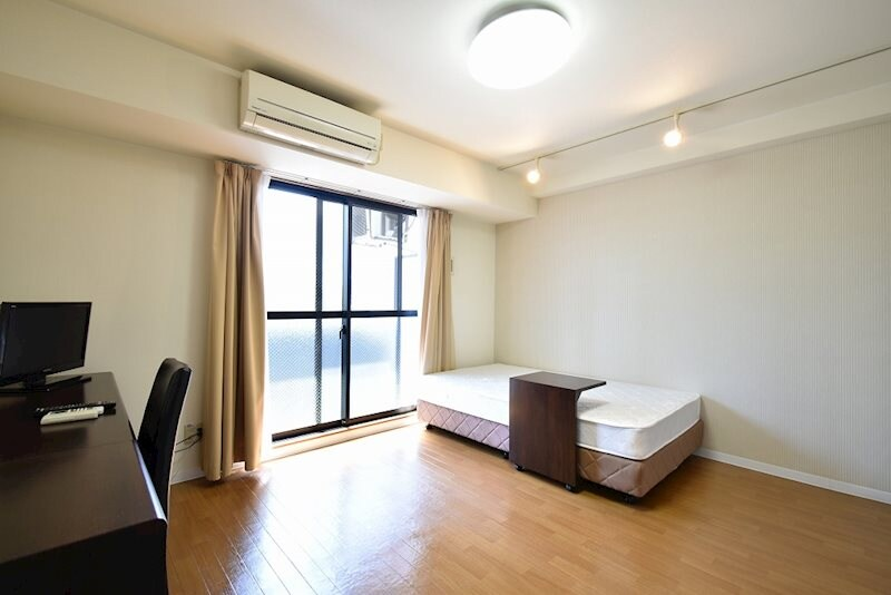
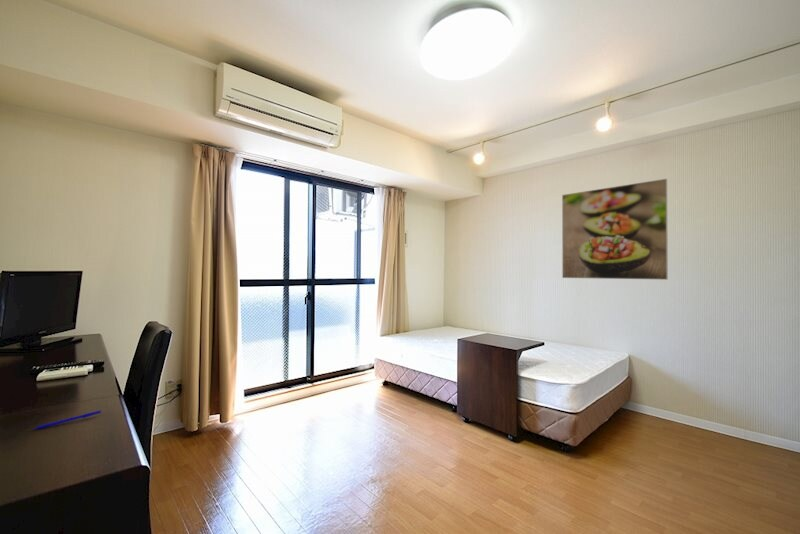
+ pen (68, 419)
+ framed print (609, 233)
